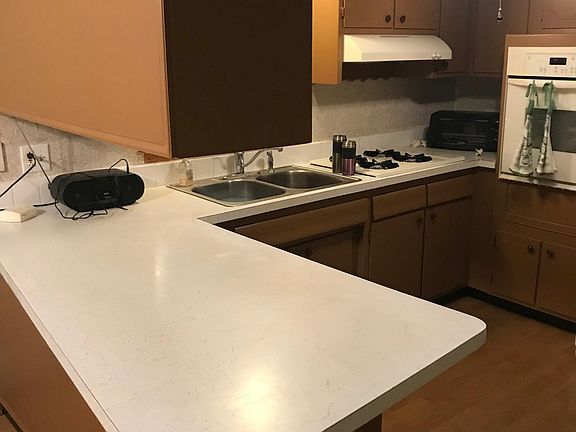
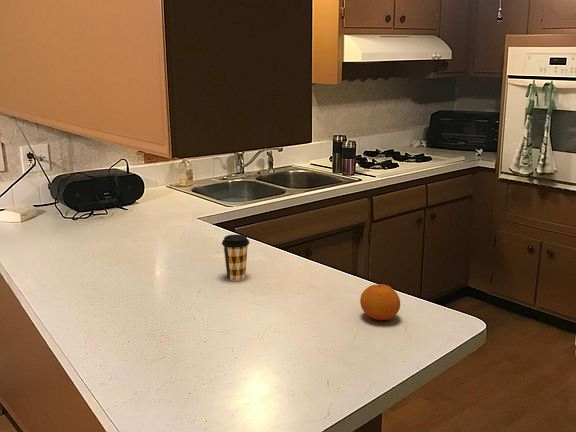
+ coffee cup (236, 257)
+ fruit (380, 301)
